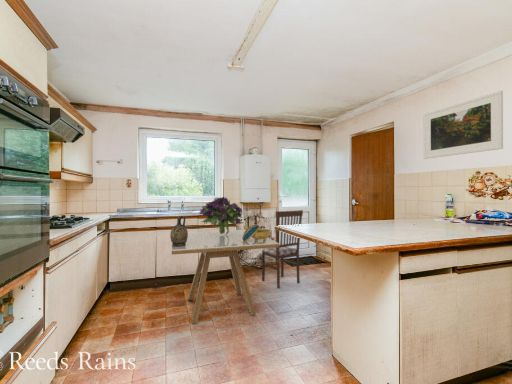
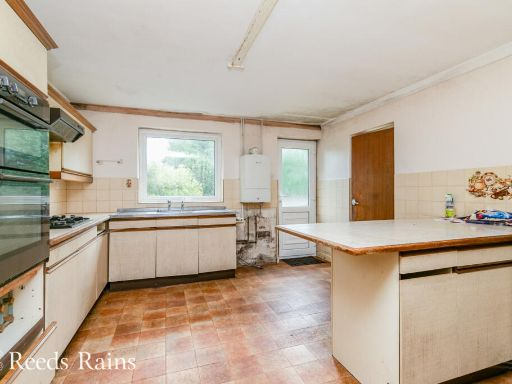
- dining table (207, 271)
- decorative container (256, 232)
- ceramic jug (179, 230)
- bouquet (222, 215)
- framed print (458, 129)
- dining chair (281, 246)
